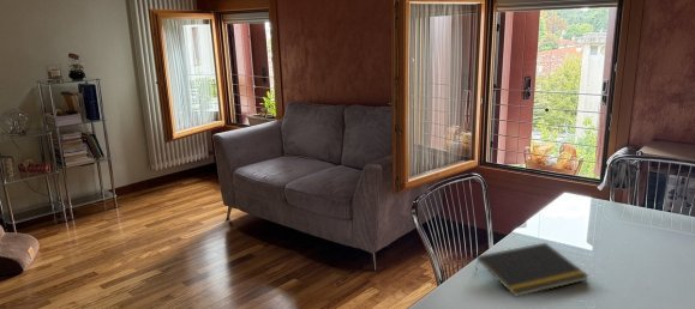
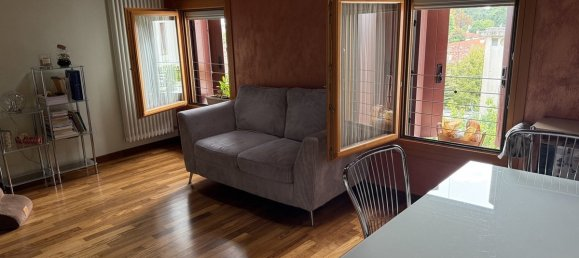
- notepad (531, 267)
